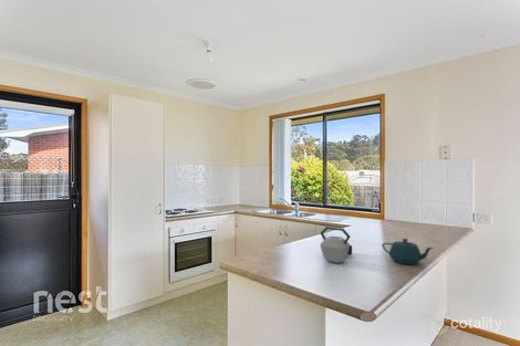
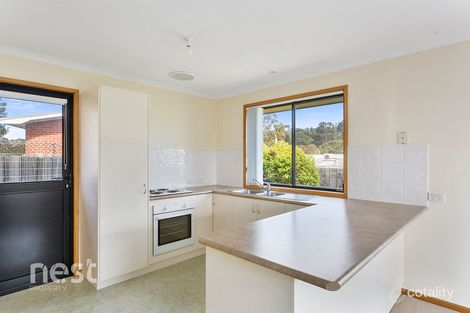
- kettle (340, 241)
- teapot (406, 250)
